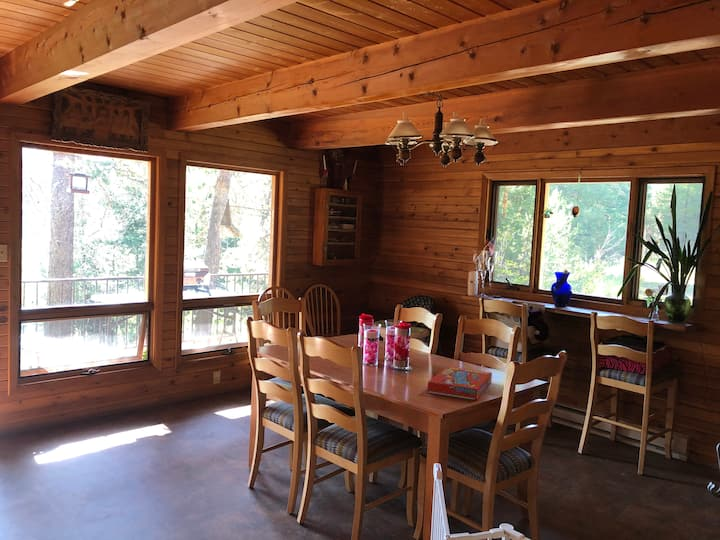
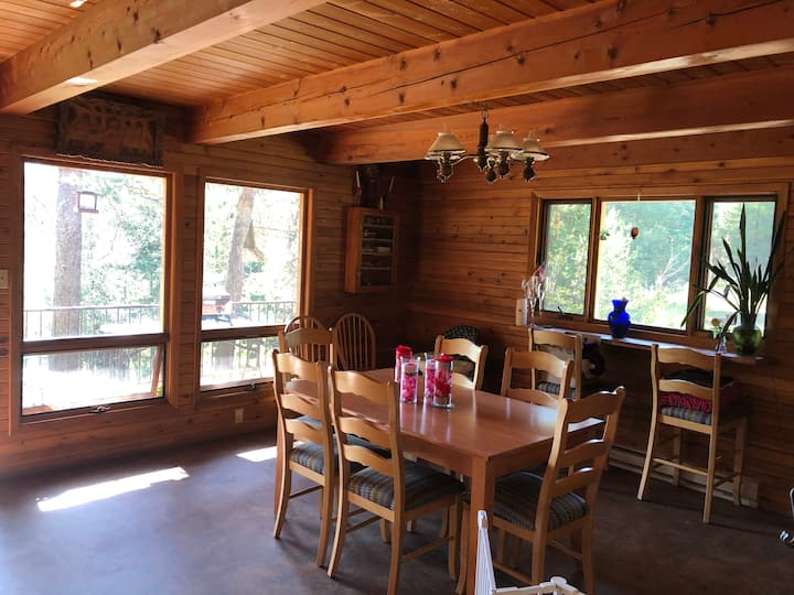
- snack box (460, 382)
